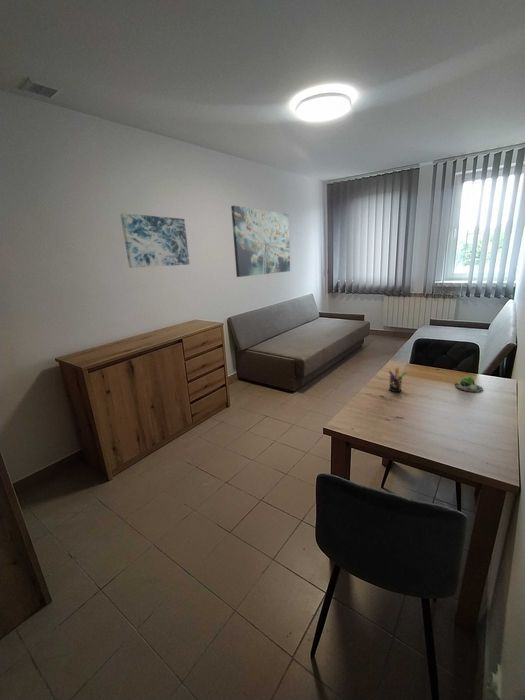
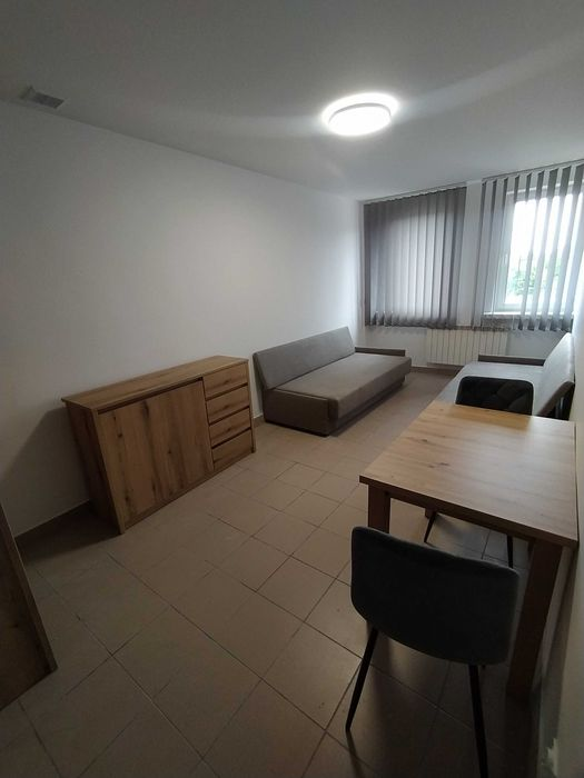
- wall art (264, 243)
- wall art (158, 241)
- succulent plant (469, 381)
- pen holder (397, 379)
